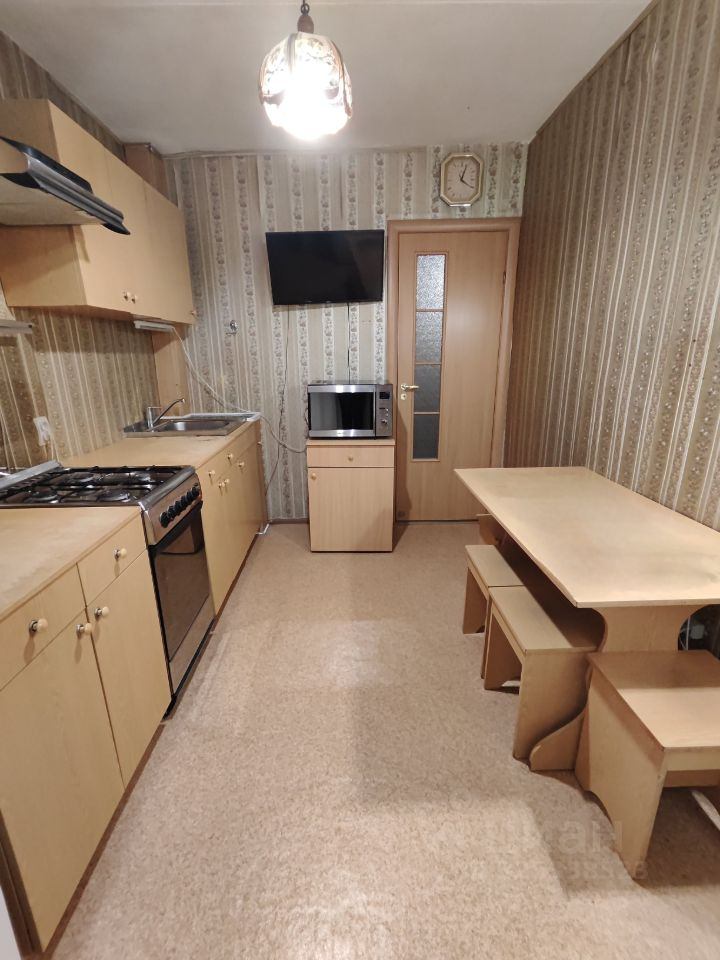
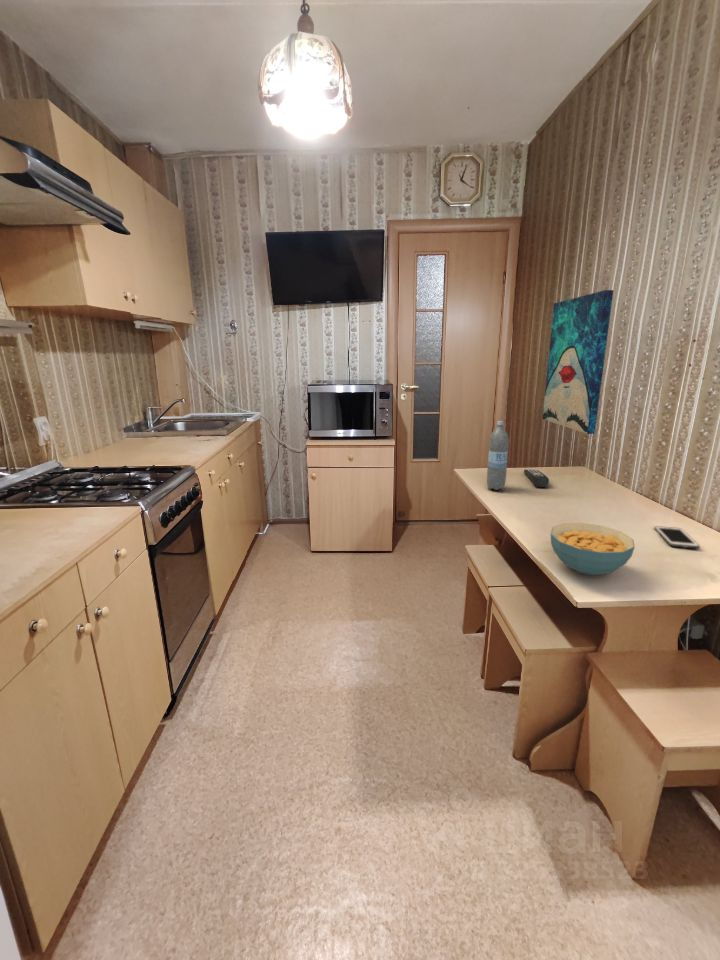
+ cereal bowl (588, 553)
+ cell phone (675, 536)
+ wall art (572, 364)
+ water bottle (497, 456)
+ remote control (535, 476)
